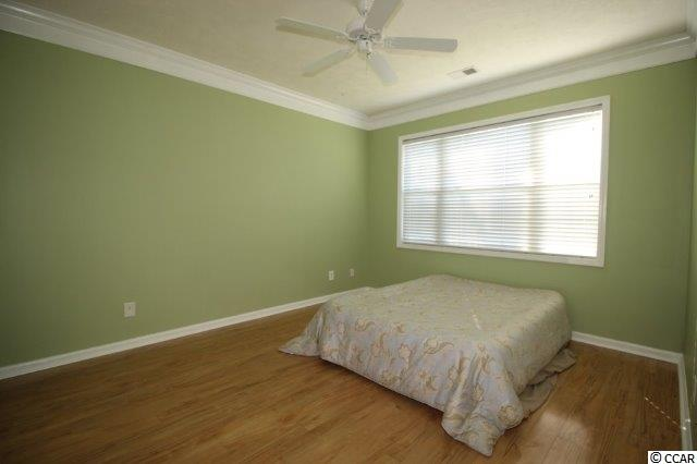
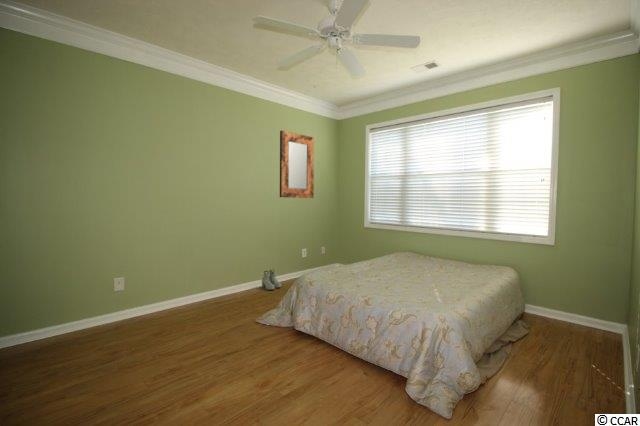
+ home mirror (297, 166)
+ boots (271, 279)
